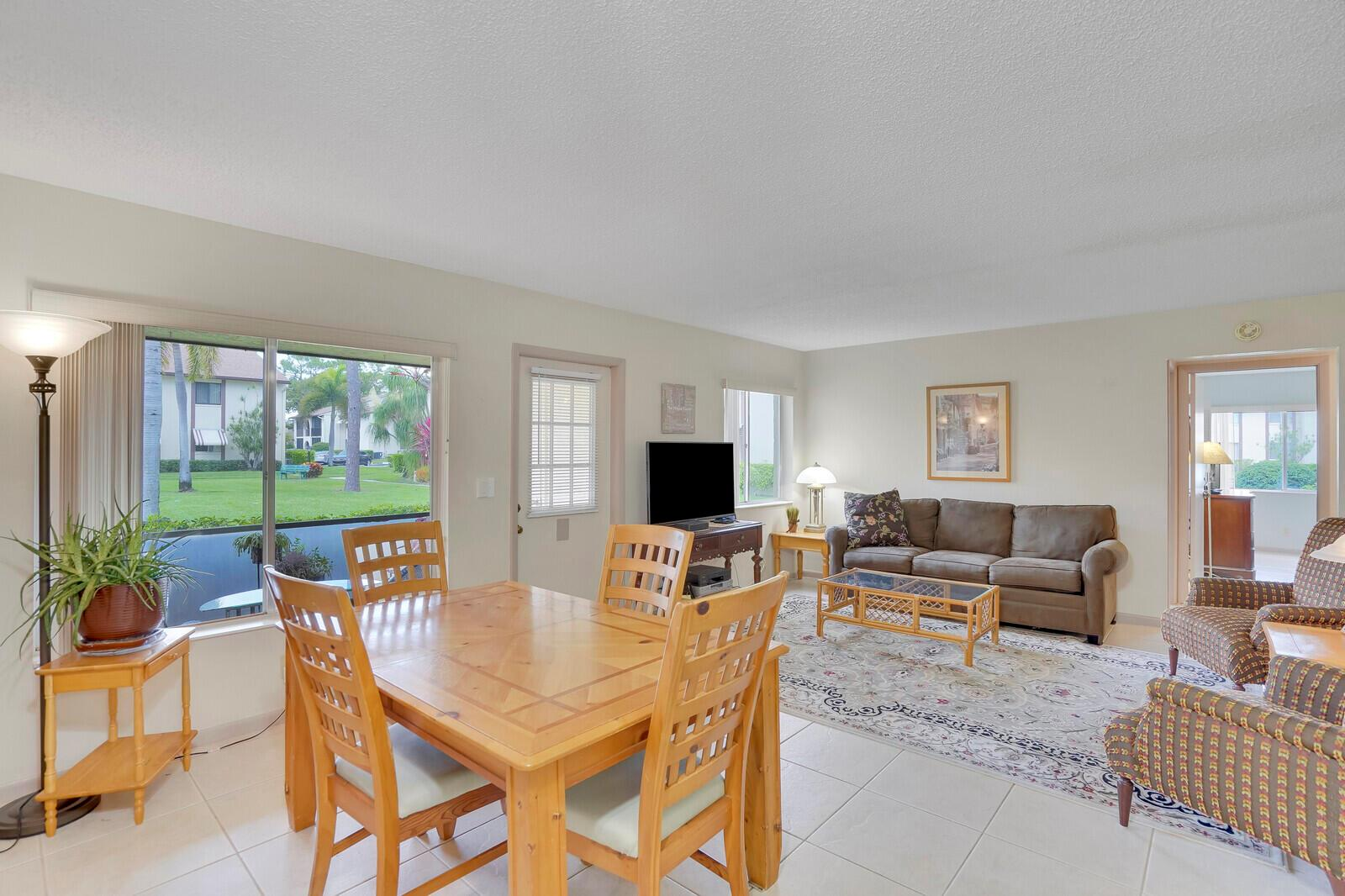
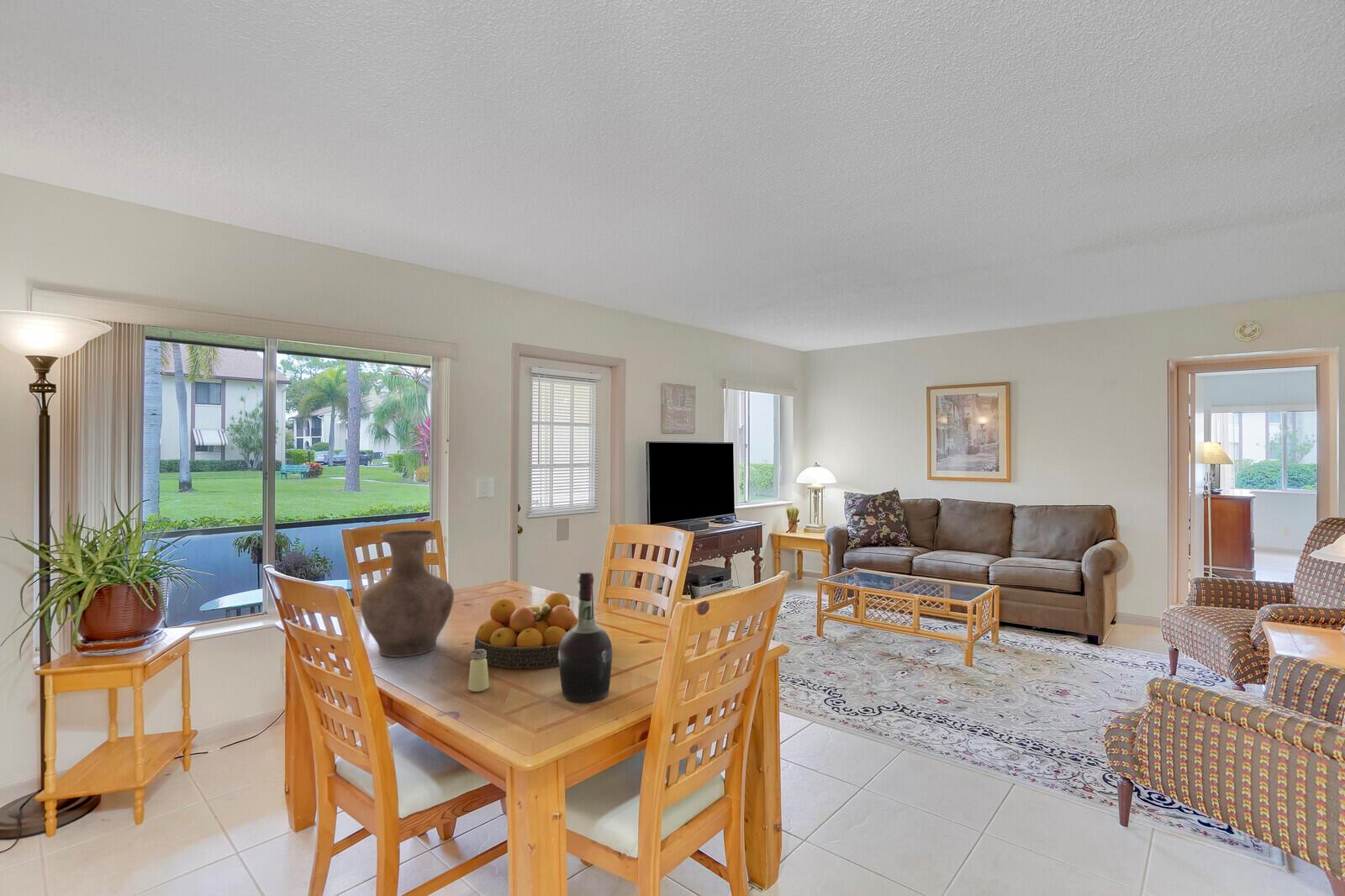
+ vase (408, 590)
+ saltshaker (478, 669)
+ cognac bottle (585, 633)
+ fruit bowl (535, 623)
